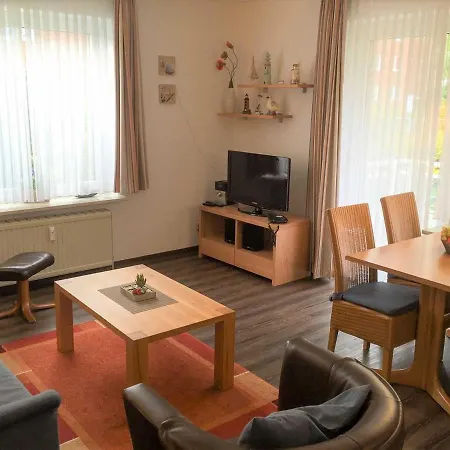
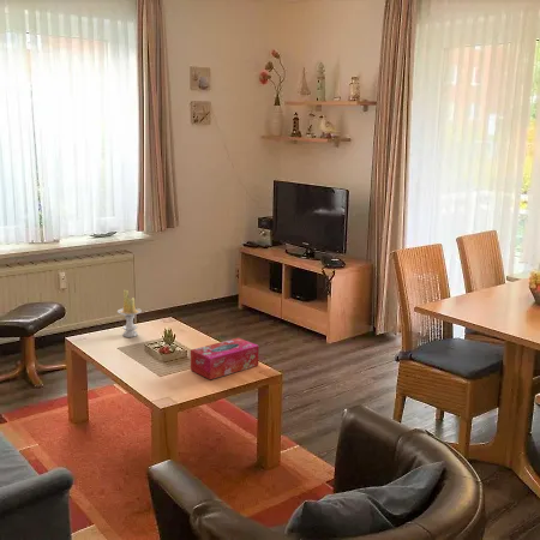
+ candle (128, 312)
+ tissue box (224, 358)
